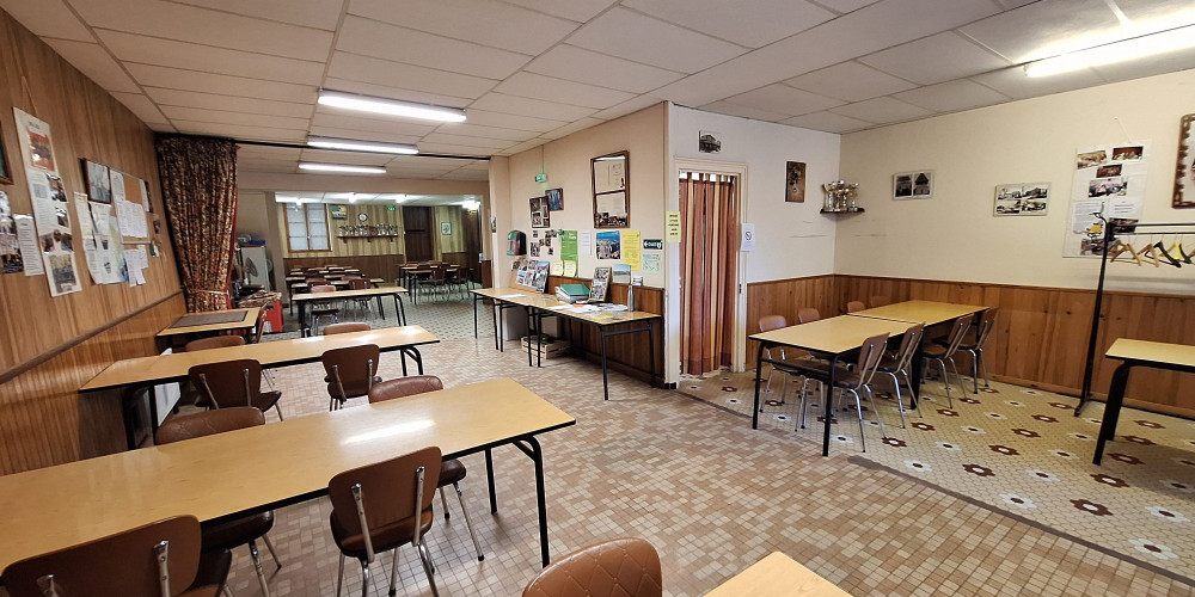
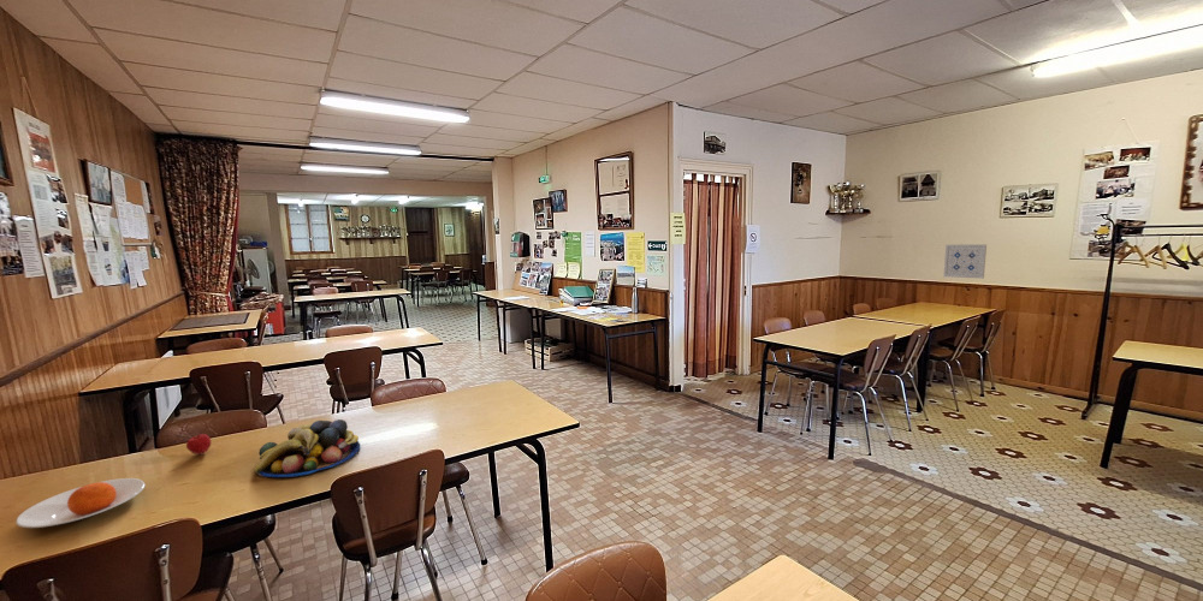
+ plate (84, 498)
+ fruit bowl (309, 441)
+ apple (198, 444)
+ wall art (964, 261)
